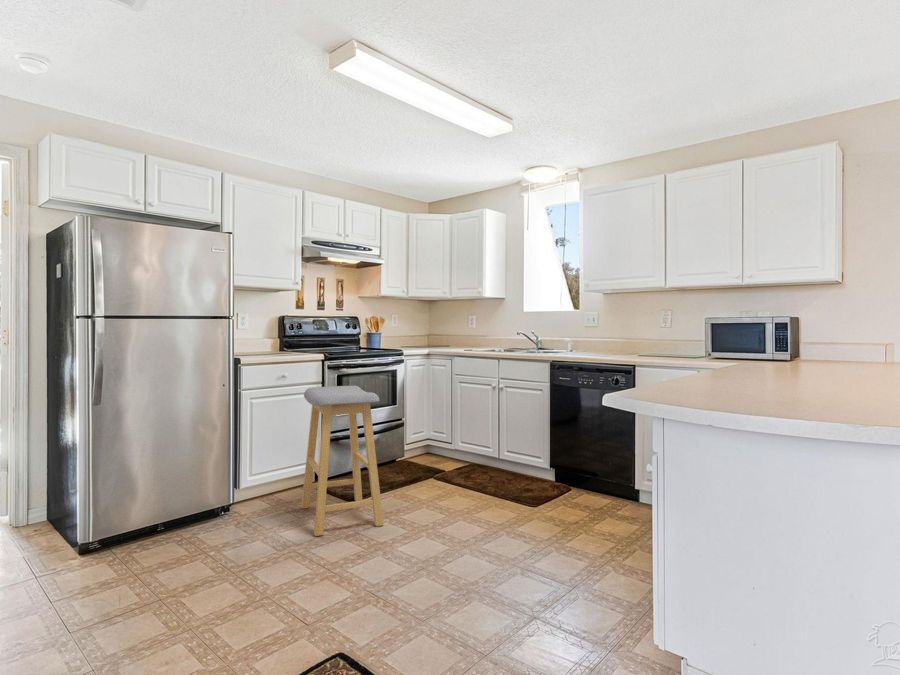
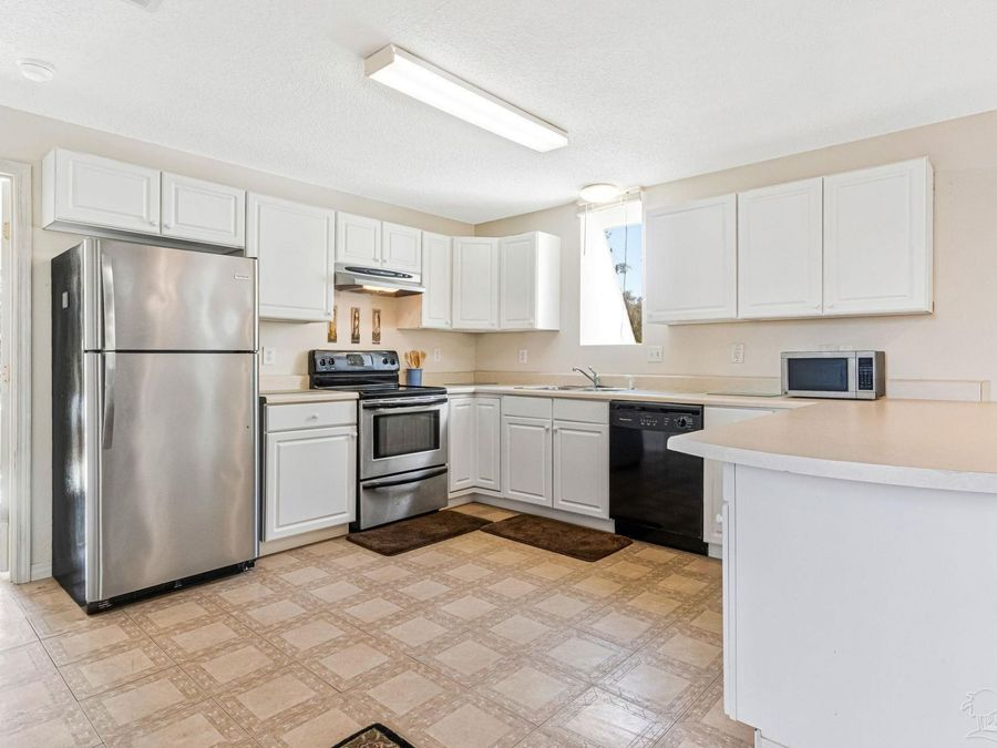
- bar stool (351, 452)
